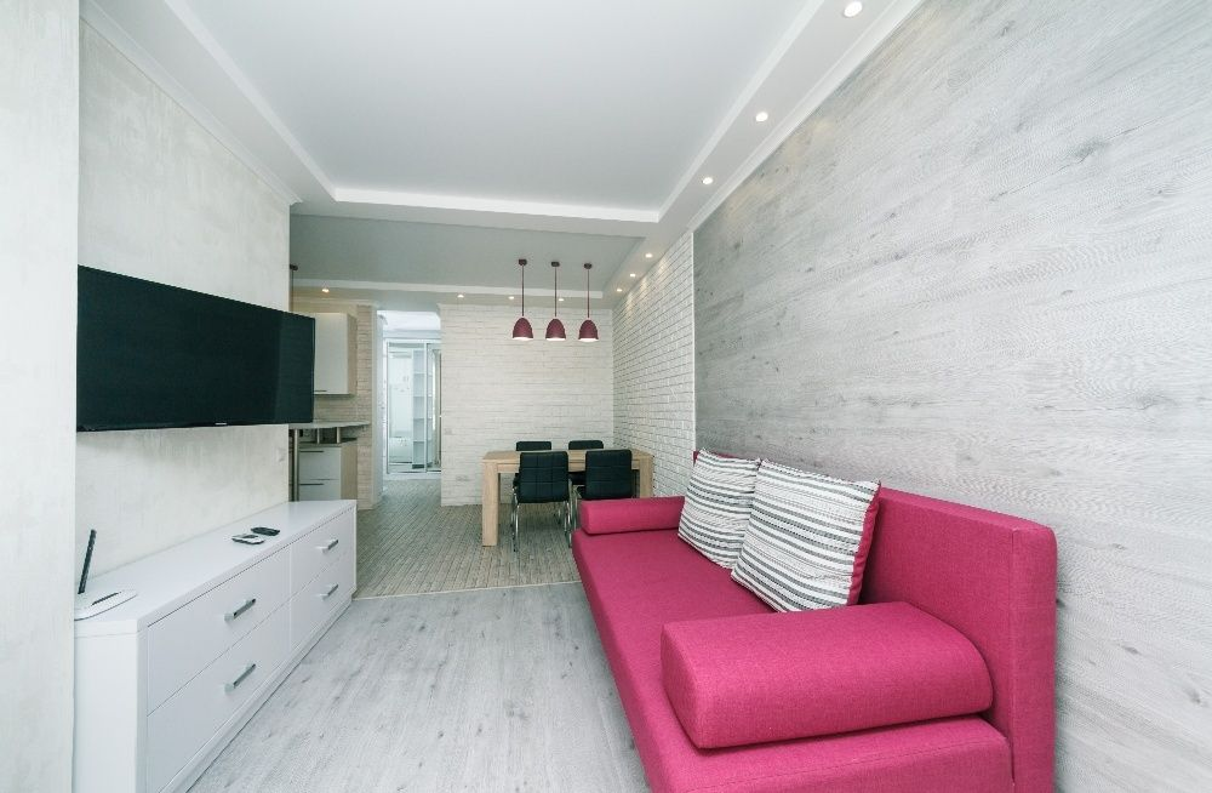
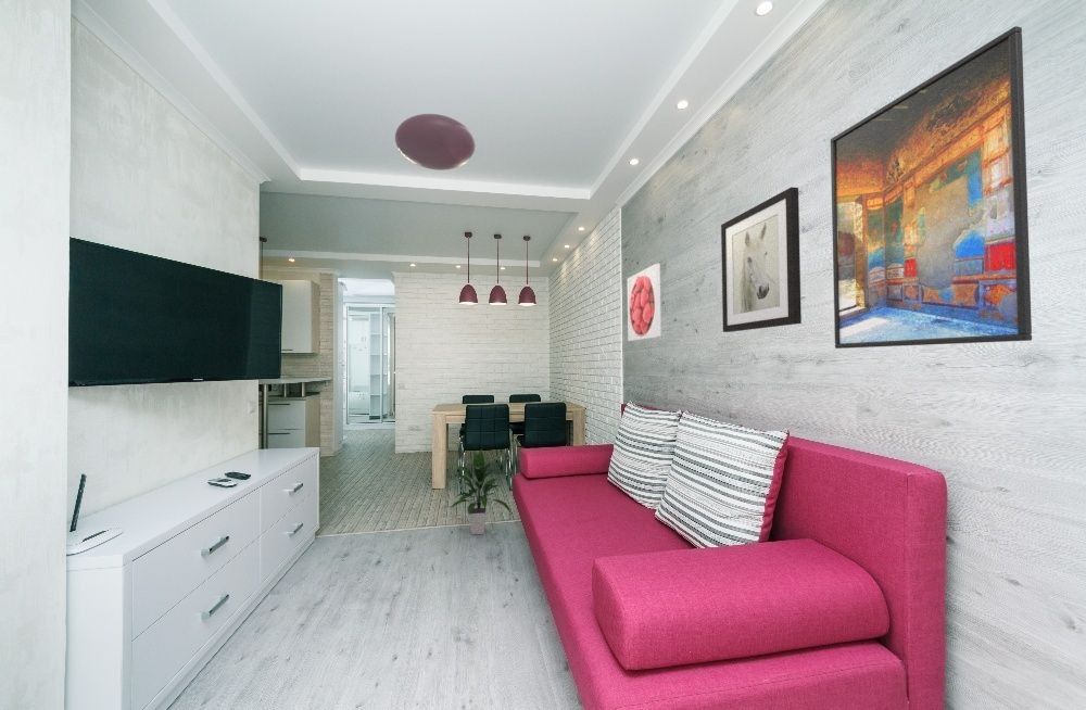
+ indoor plant (481, 493)
+ wall art (756, 268)
+ ceiling light (435, 143)
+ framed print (642, 305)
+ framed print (910, 218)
